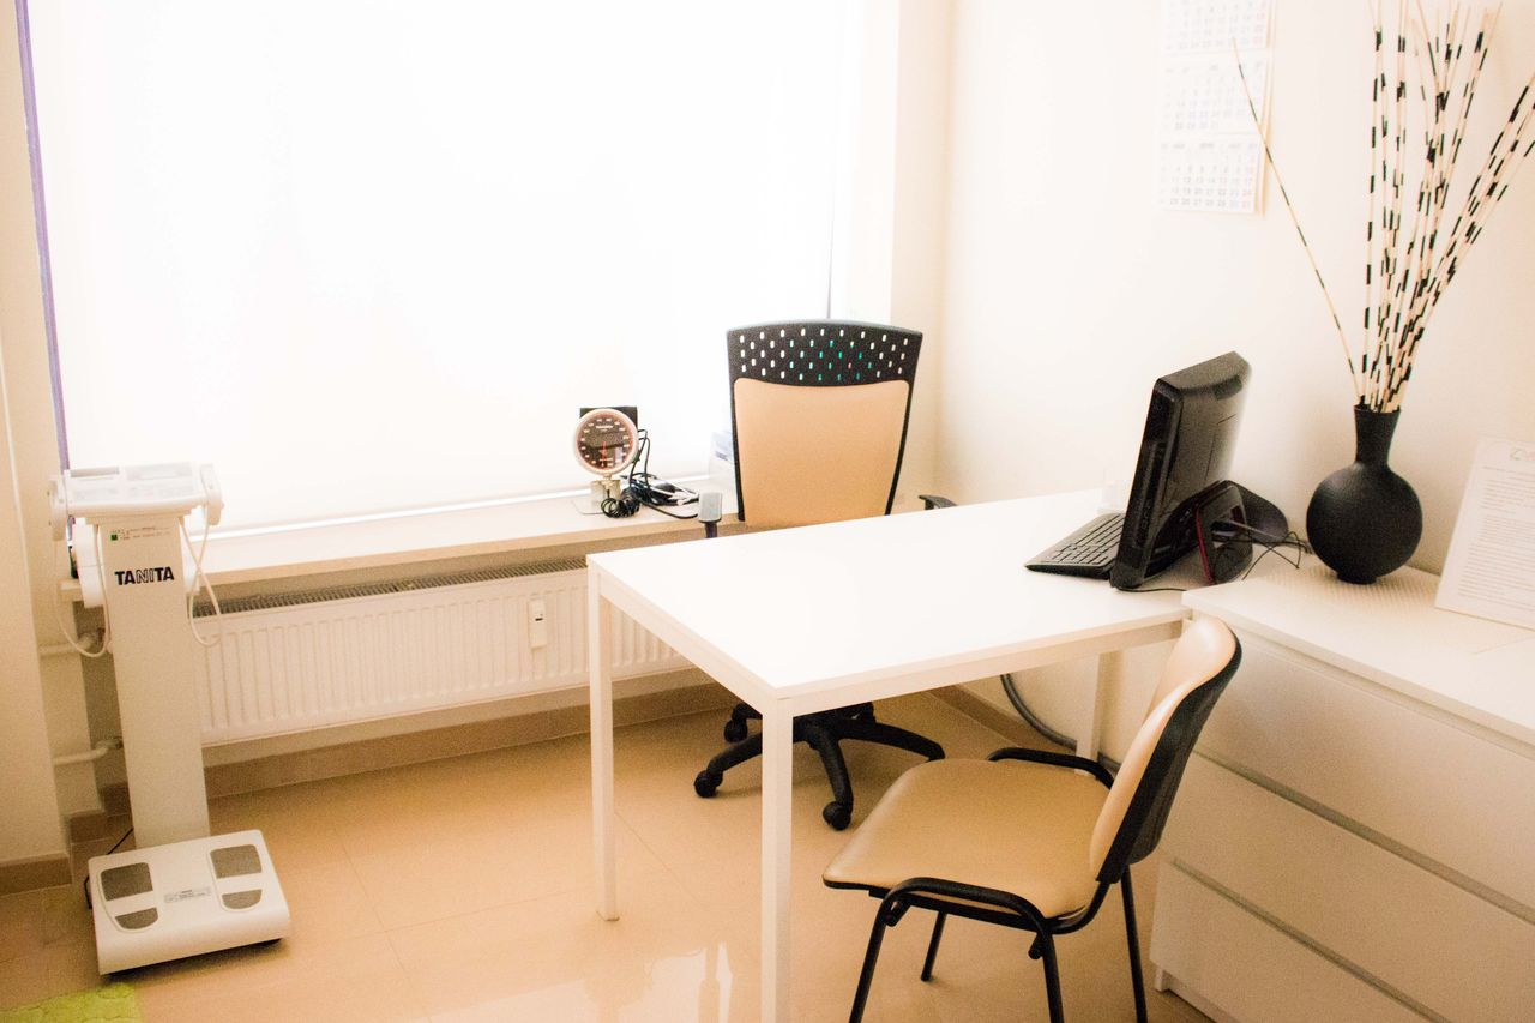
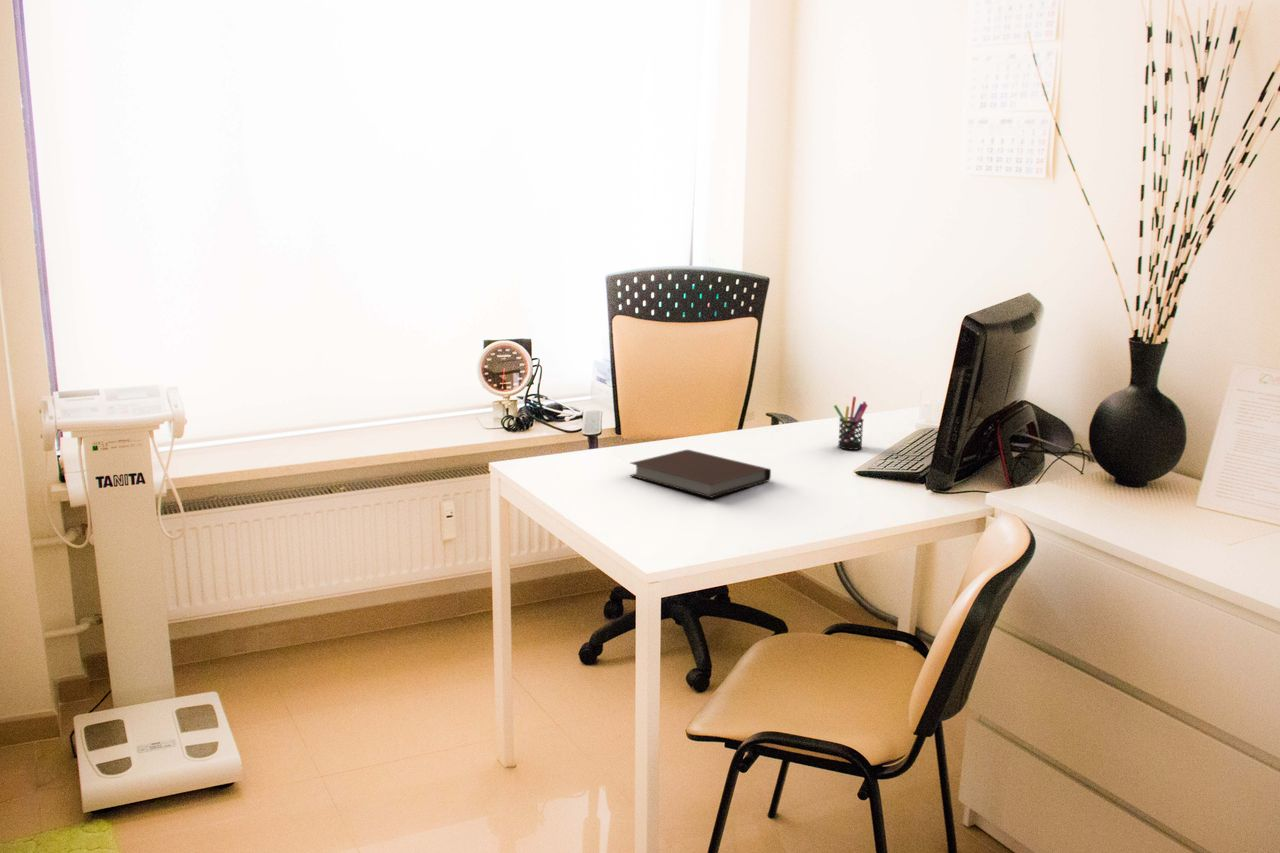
+ notebook (699, 471)
+ pen holder (848, 422)
